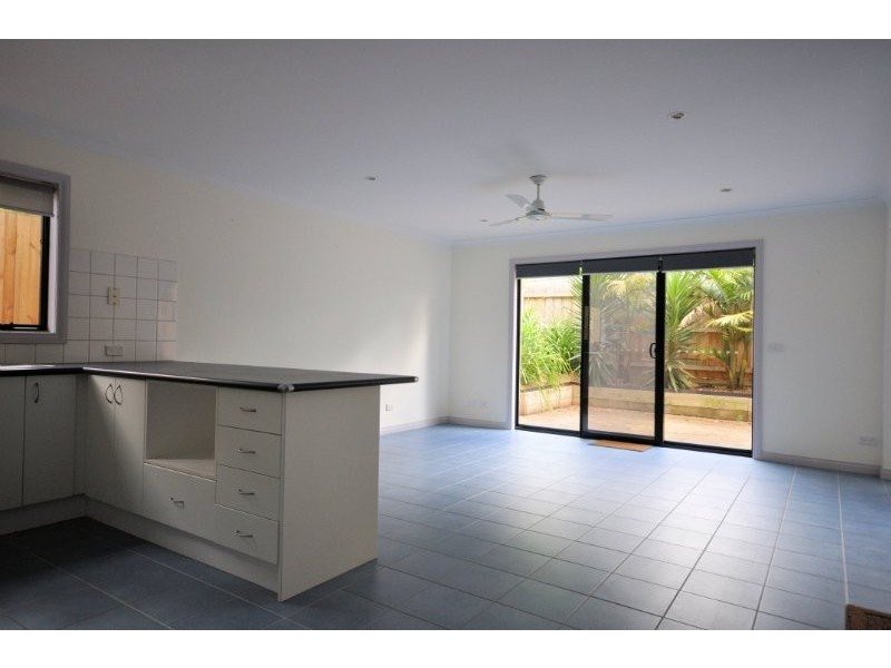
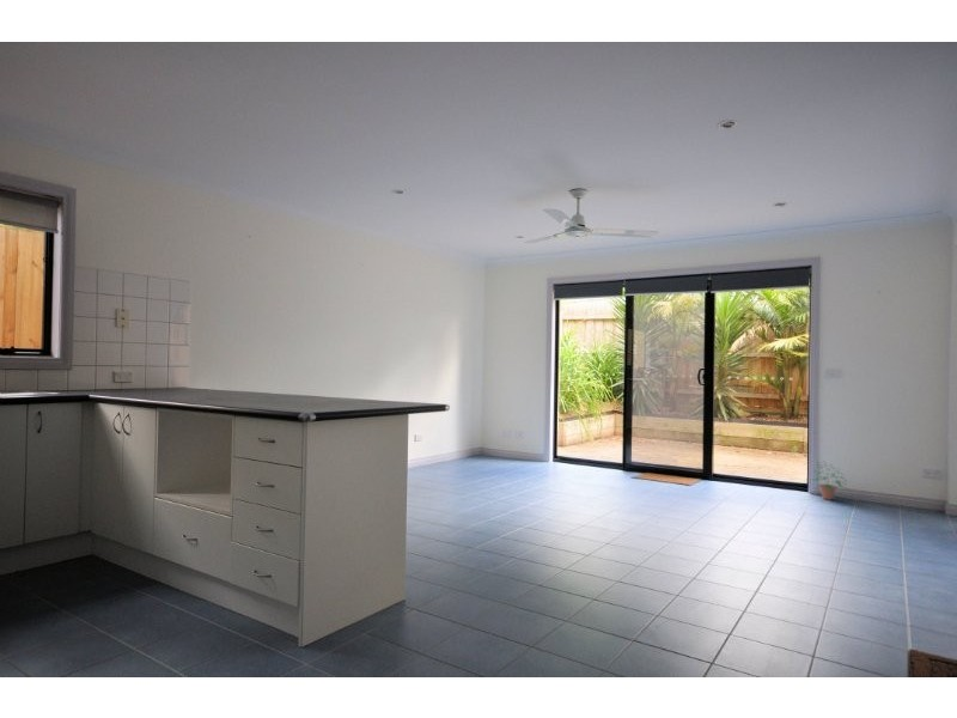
+ potted plant (825, 479)
